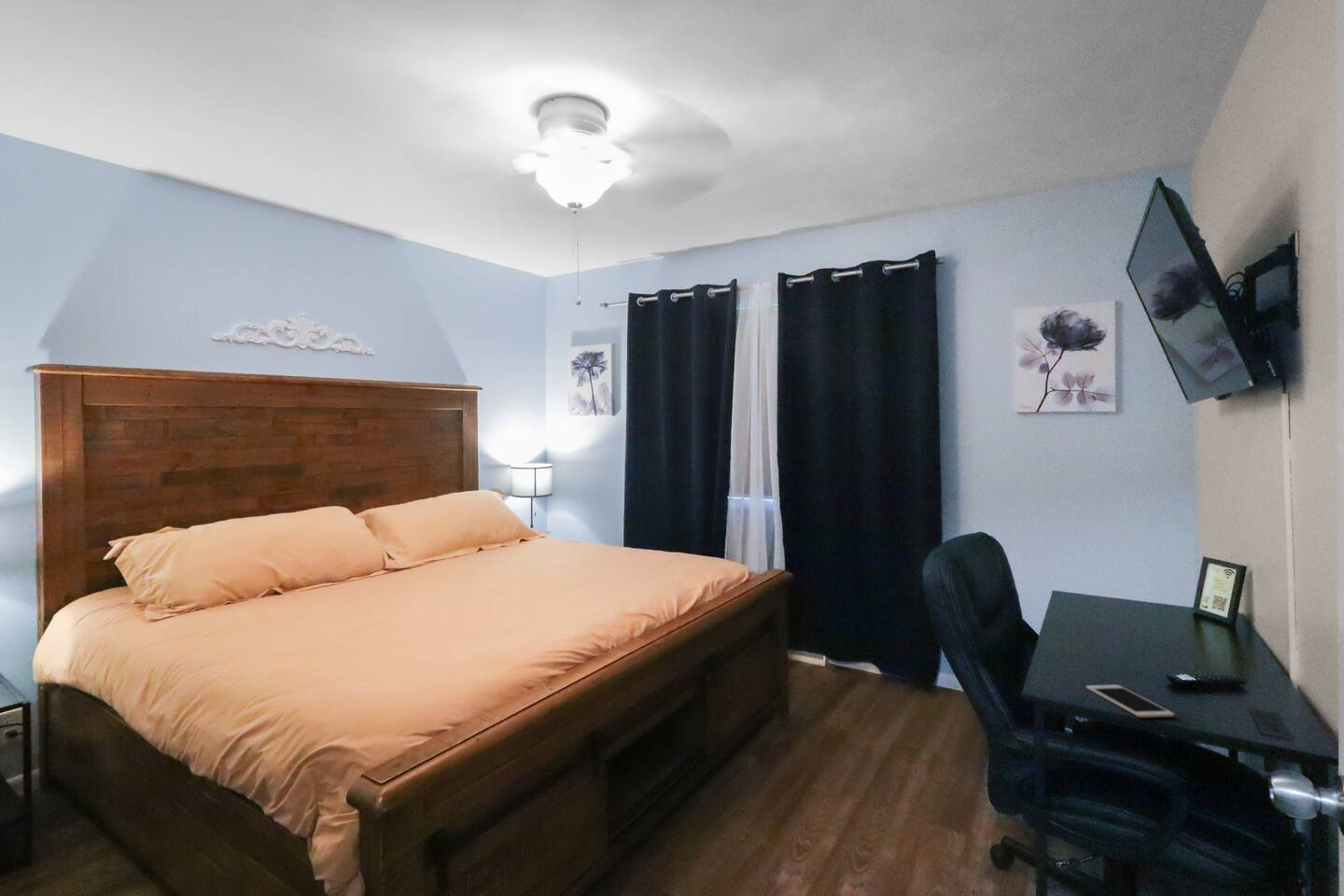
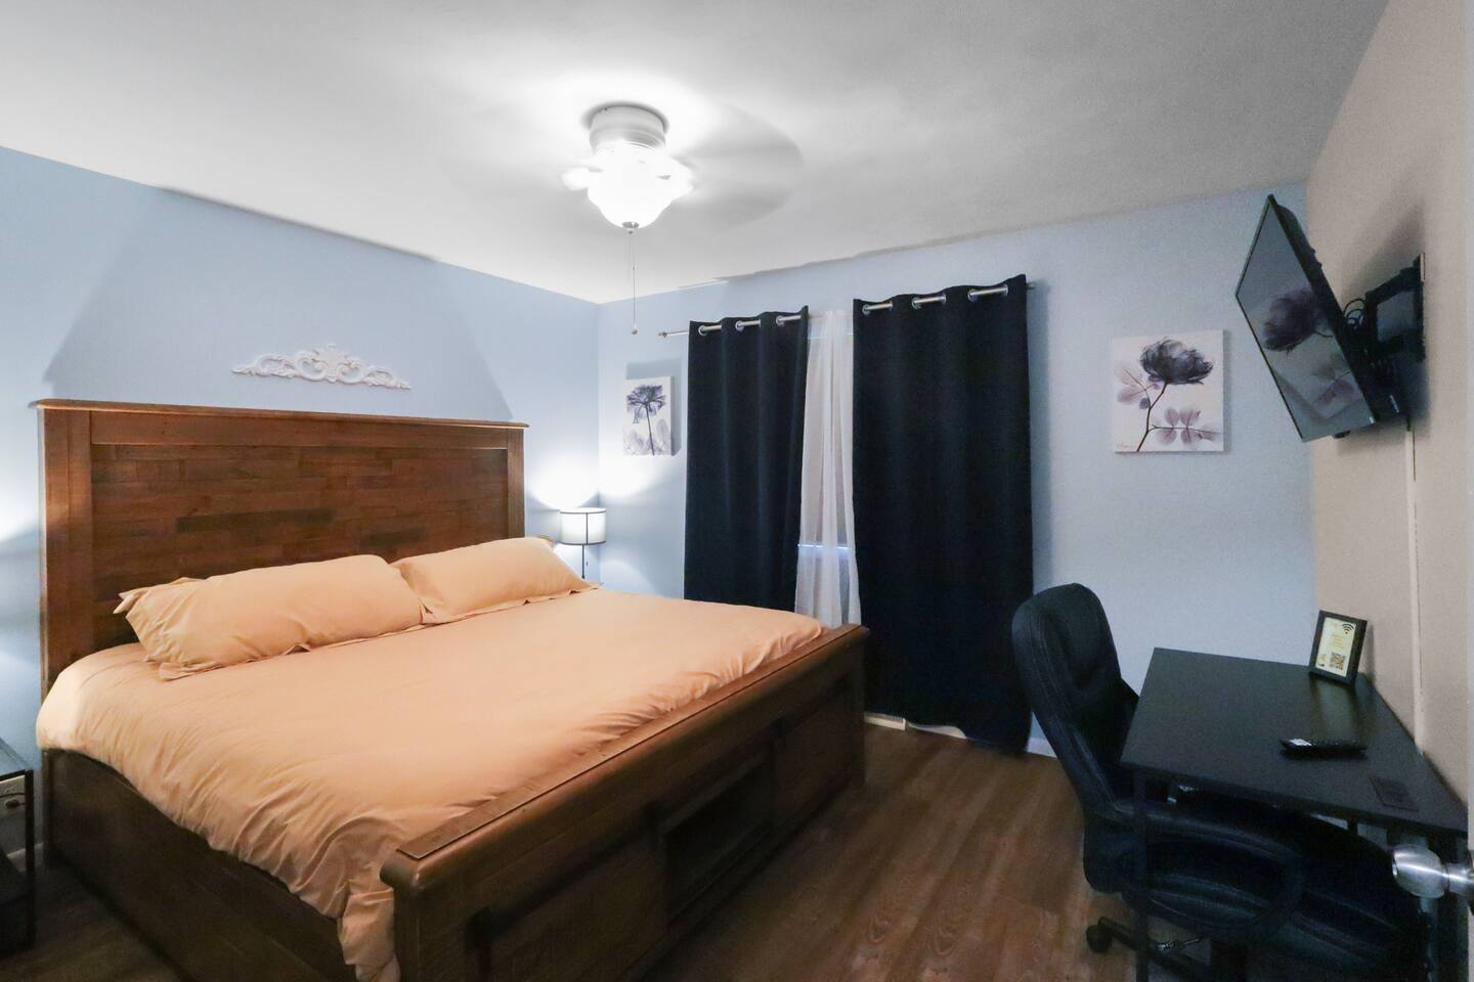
- cell phone (1127, 700)
